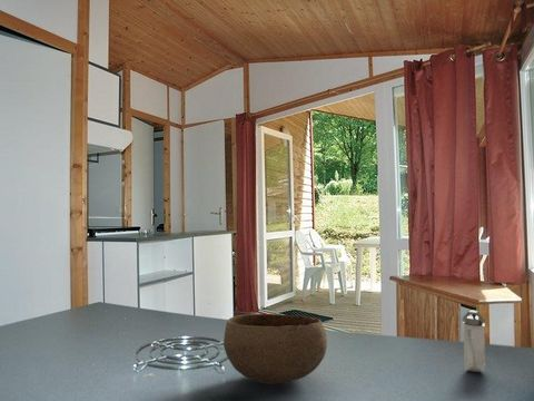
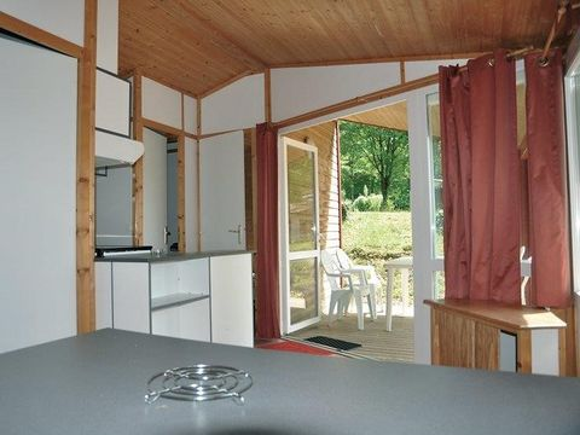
- shaker (473, 340)
- bowl (275, 346)
